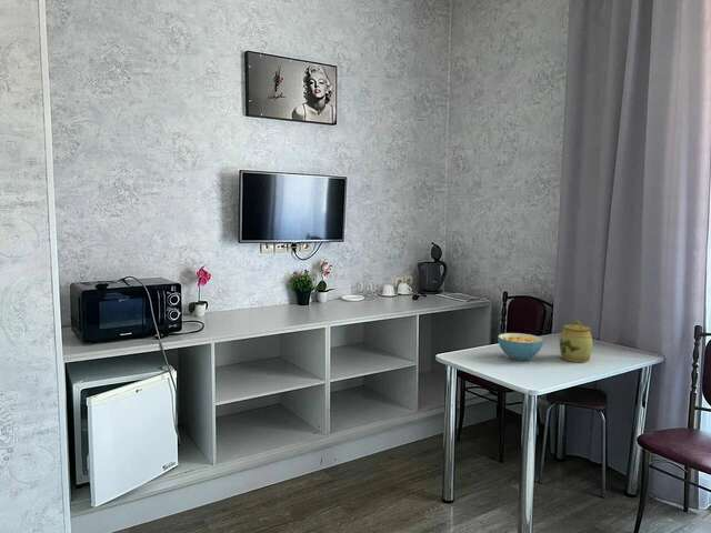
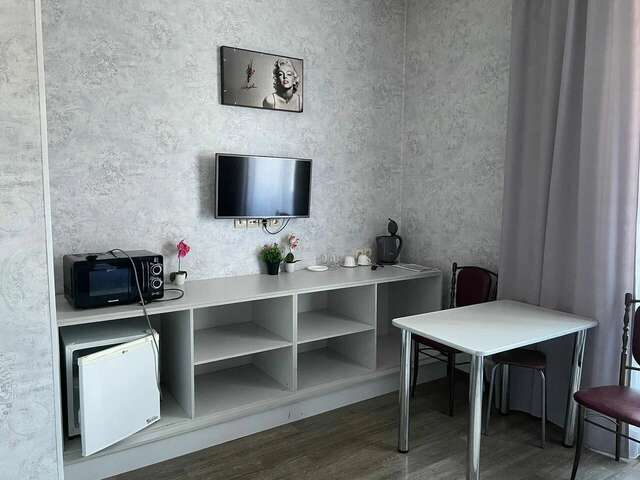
- cereal bowl (520, 348)
- jar (575, 339)
